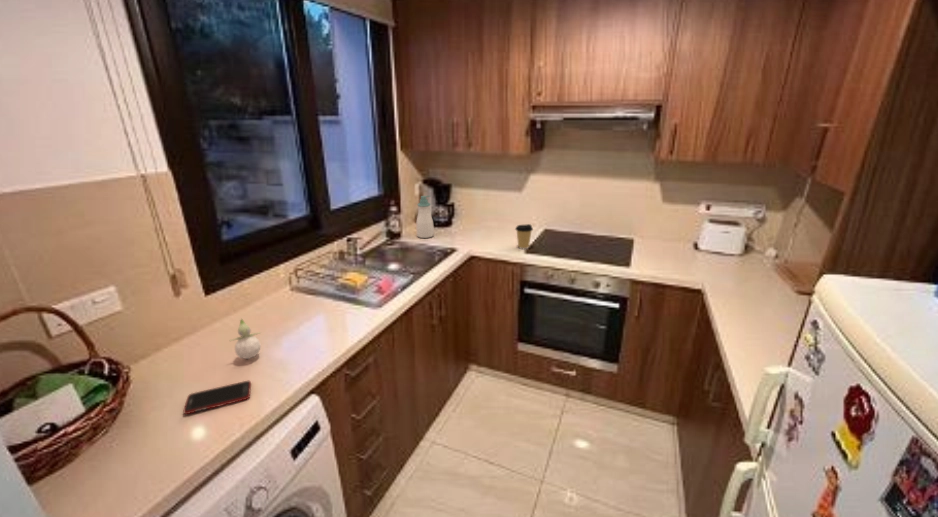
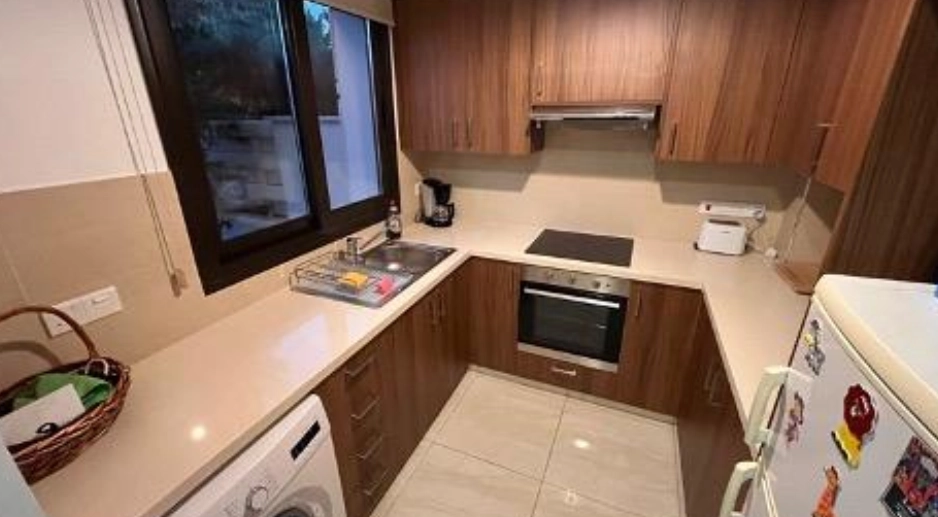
- soap bottle (424, 216)
- cell phone (219, 396)
- coffee cup (523, 236)
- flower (246, 340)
